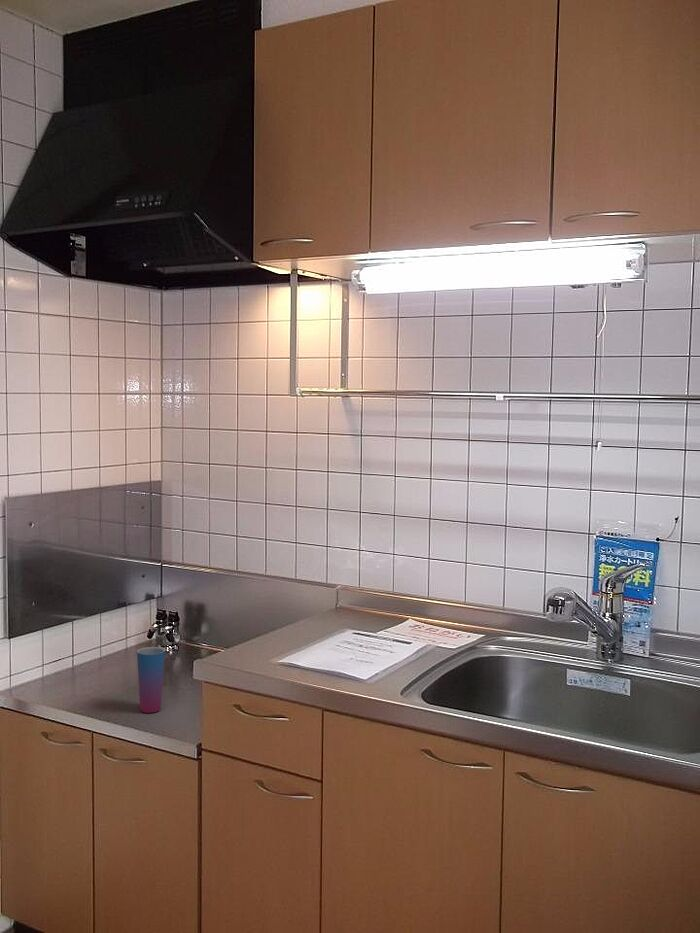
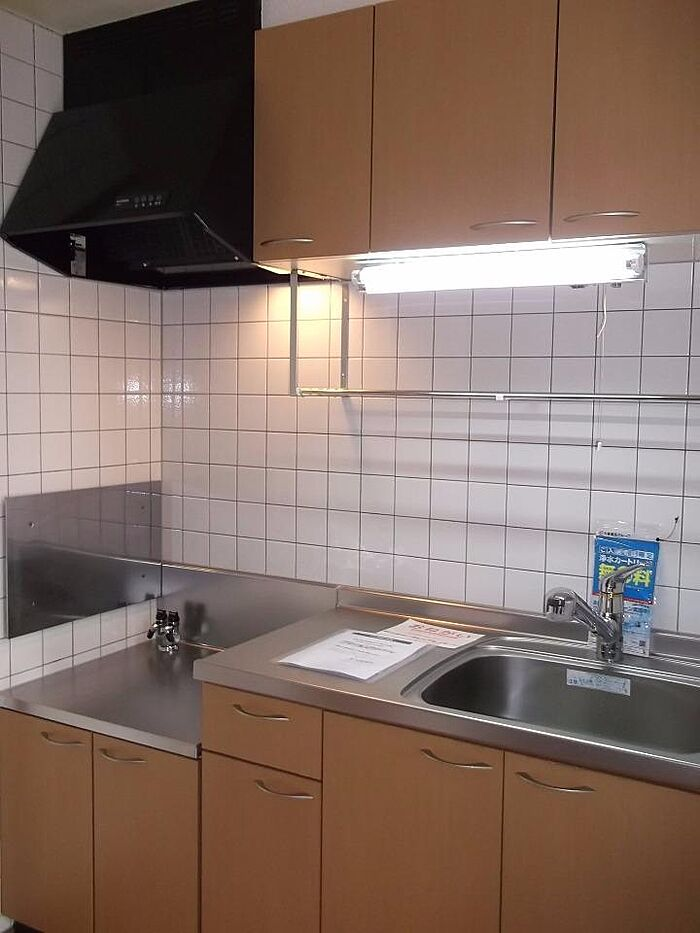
- cup (150, 680)
